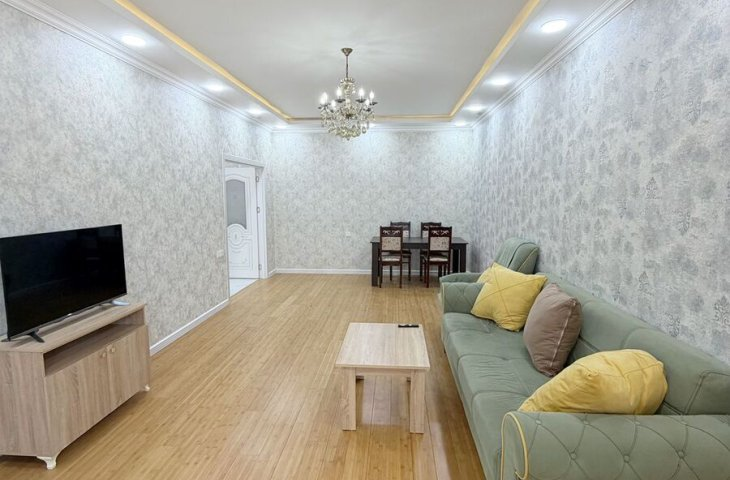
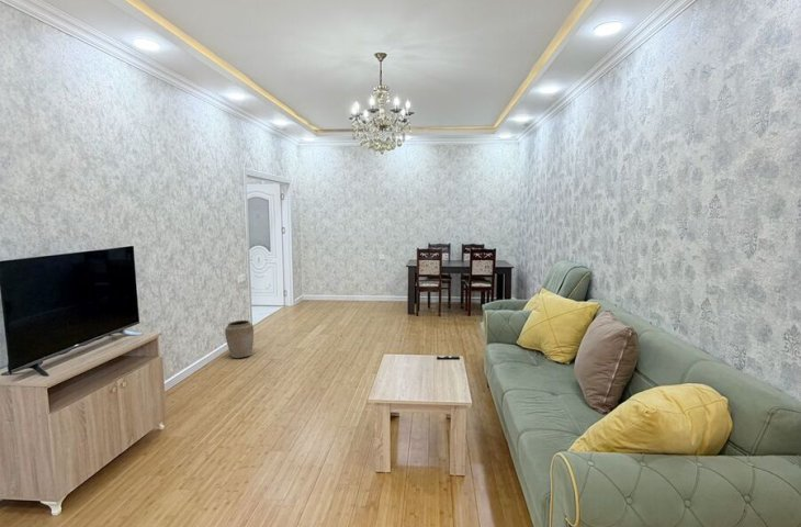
+ vase (239, 338)
